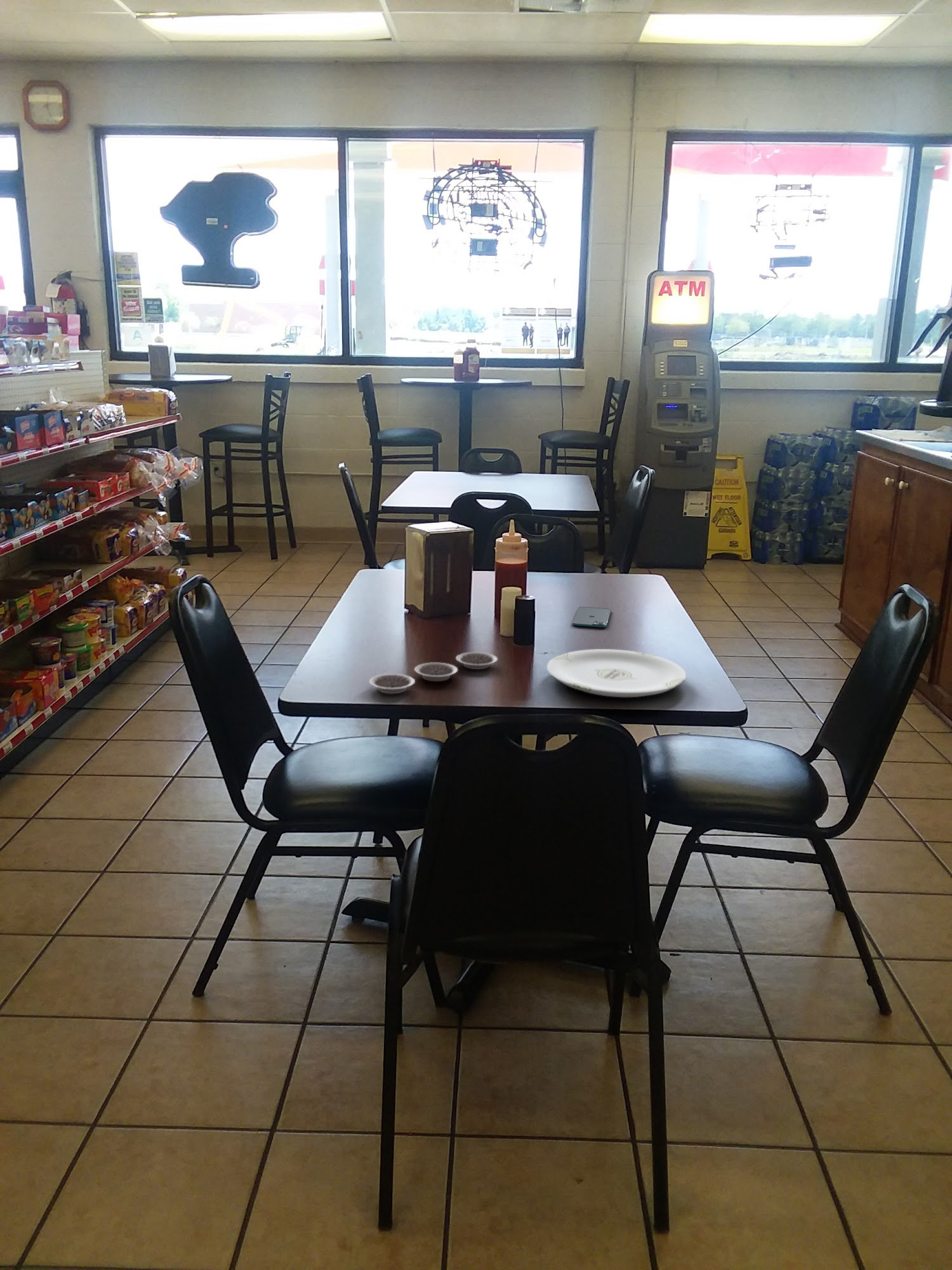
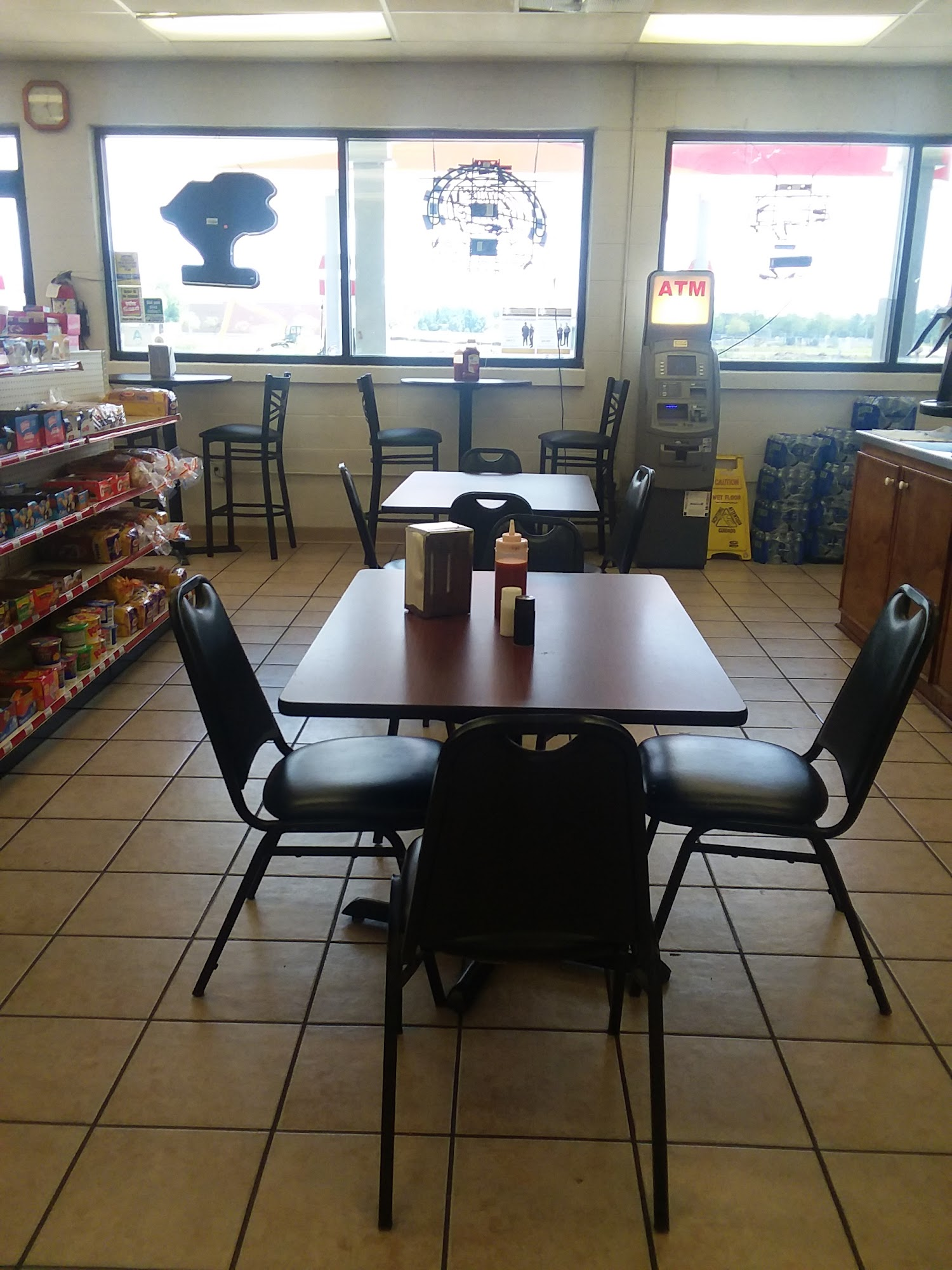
- smartphone (592, 616)
- plate (616, 674)
- plate (435, 672)
